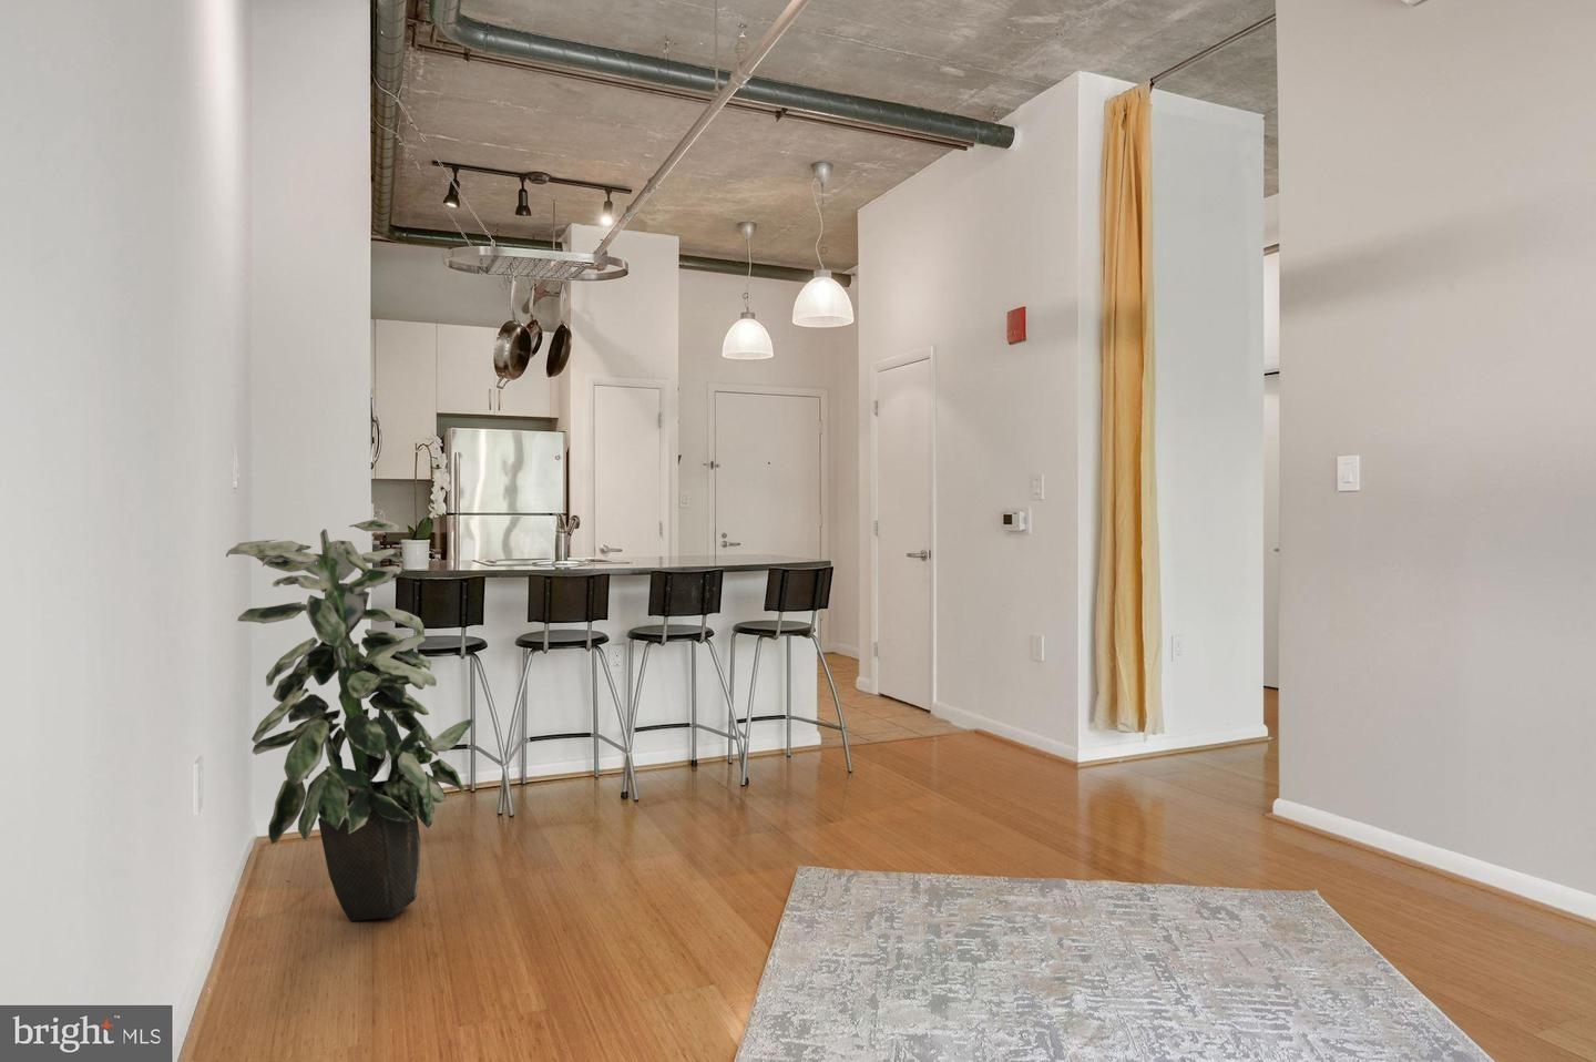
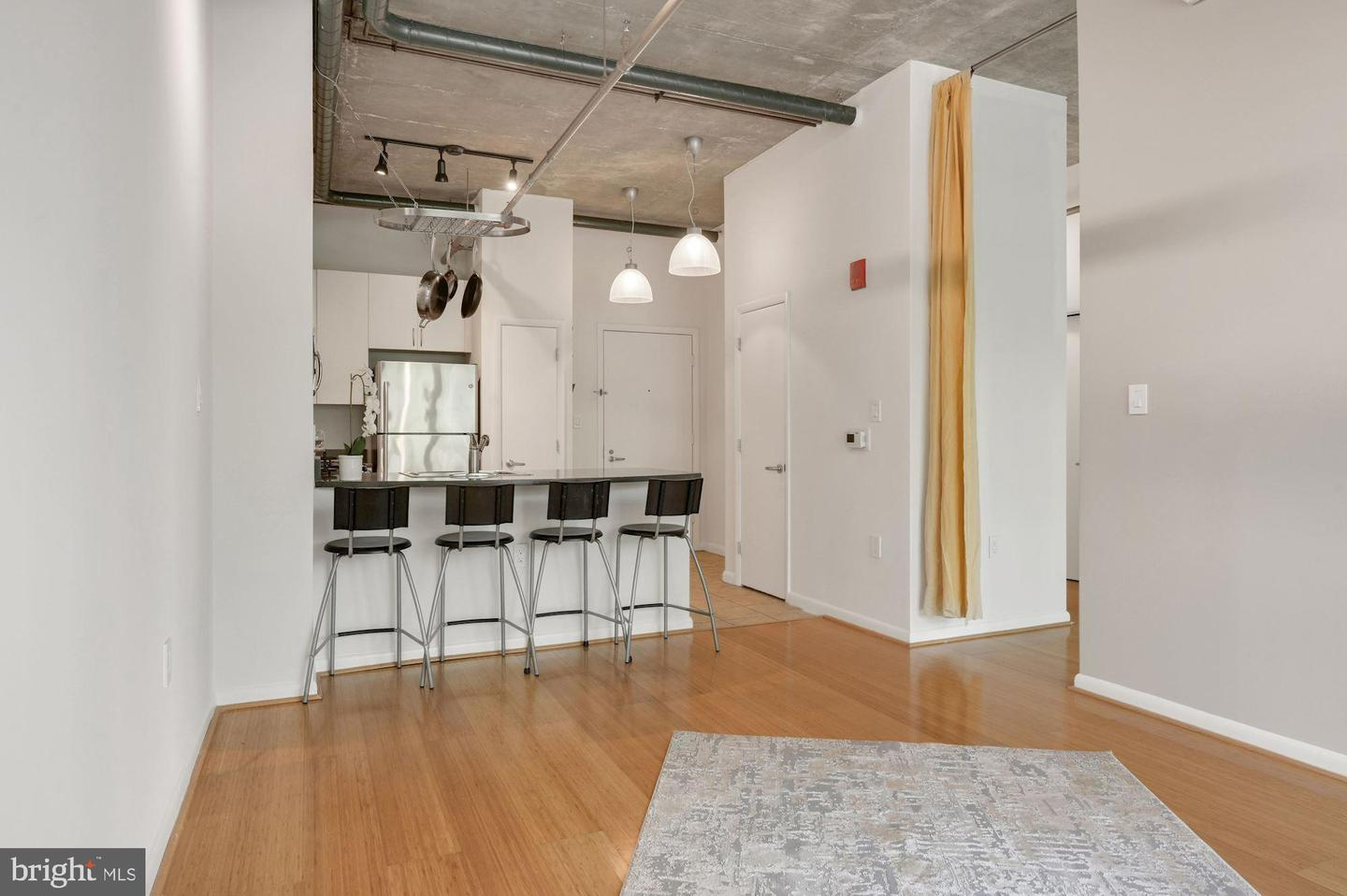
- indoor plant (354, 718)
